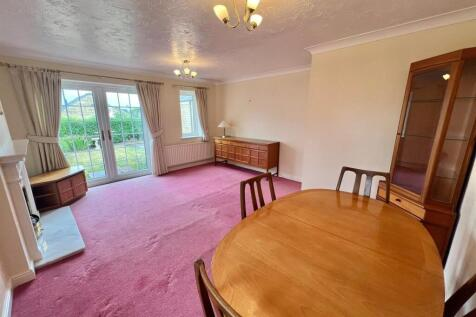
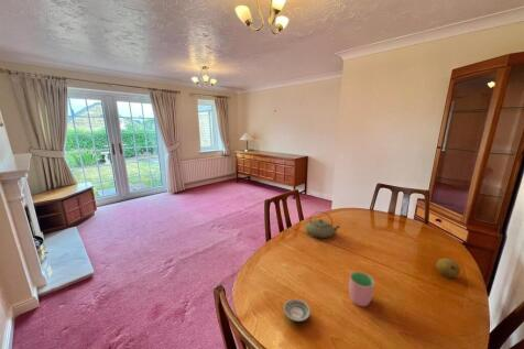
+ fruit (447, 268)
+ teapot (323, 222)
+ cup (362, 287)
+ saucer (296, 312)
